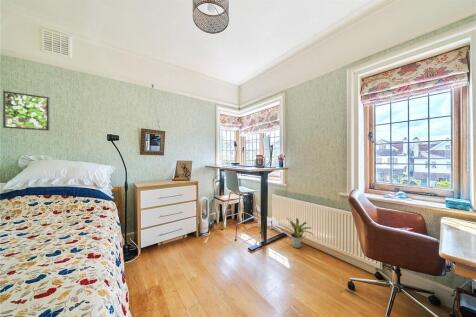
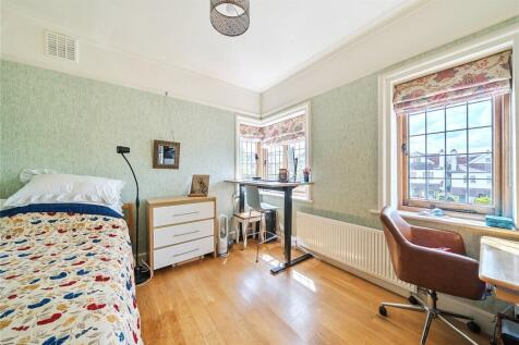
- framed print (27, 111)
- potted plant (297, 232)
